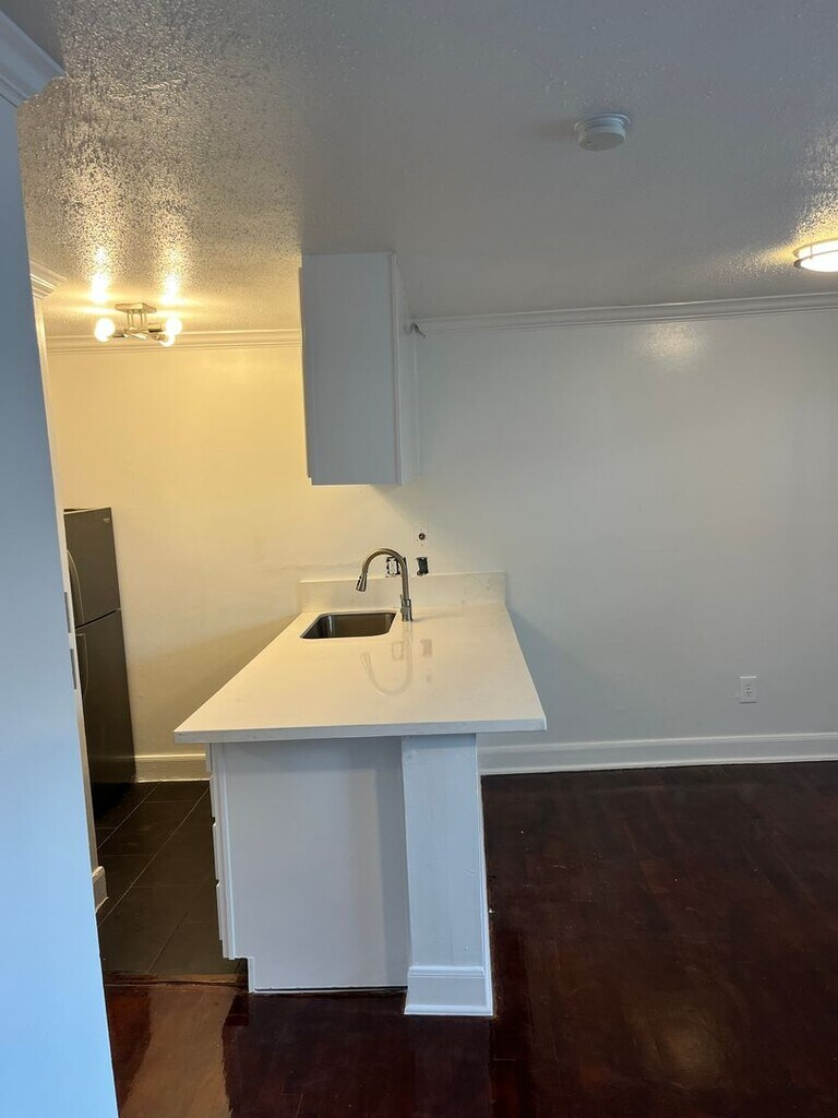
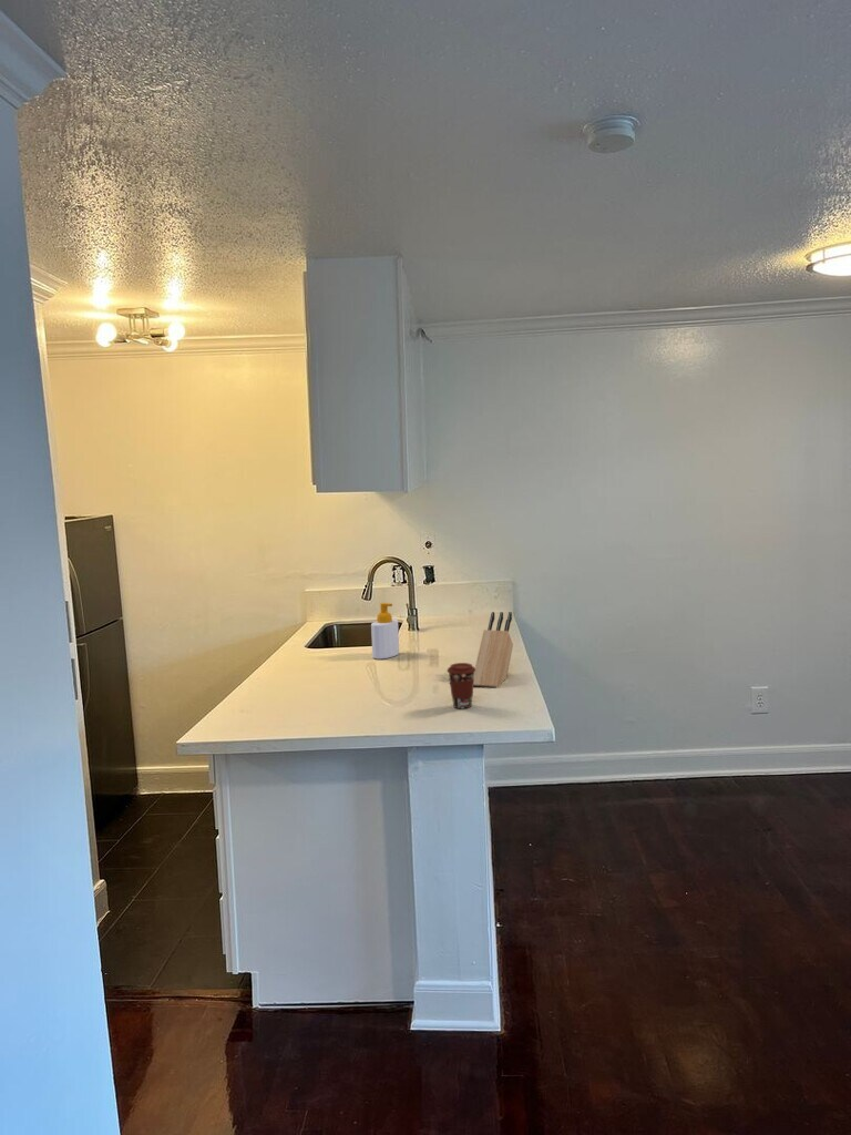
+ knife block (493, 646)
+ soap bottle (385, 630)
+ coffee cup (461, 685)
